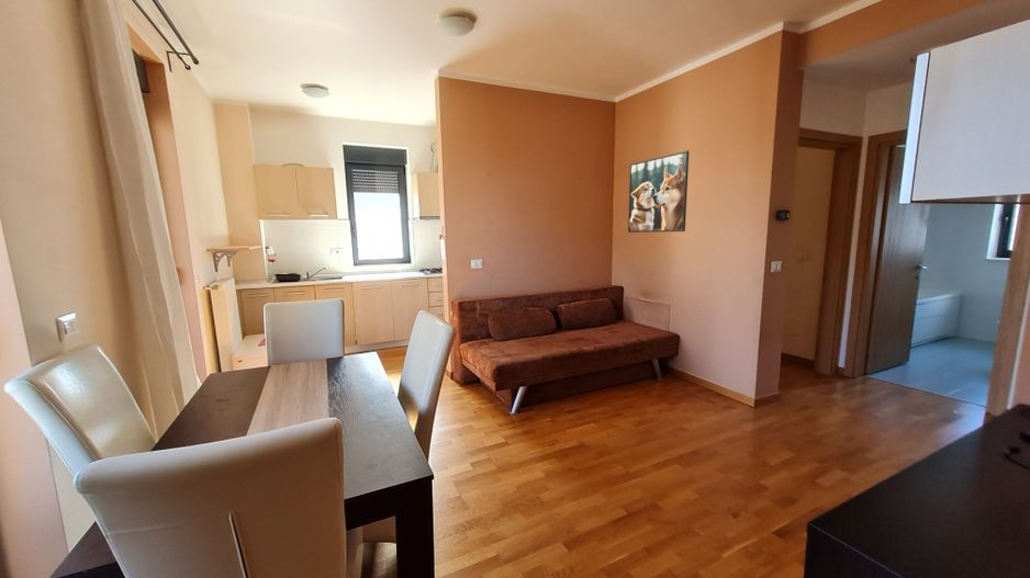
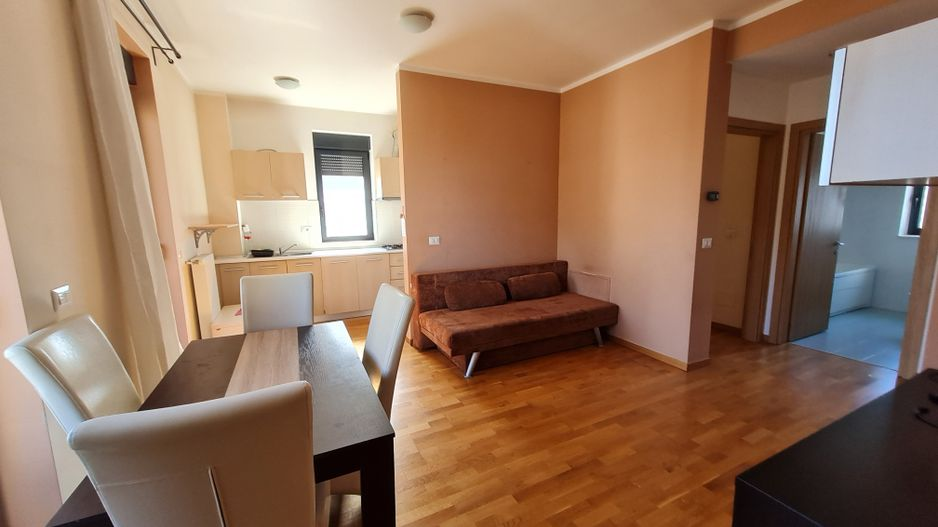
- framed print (656, 195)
